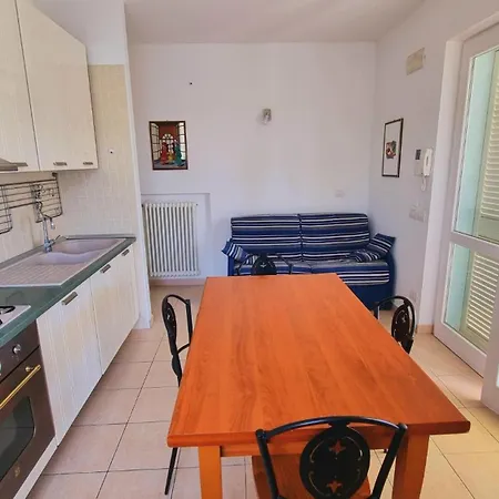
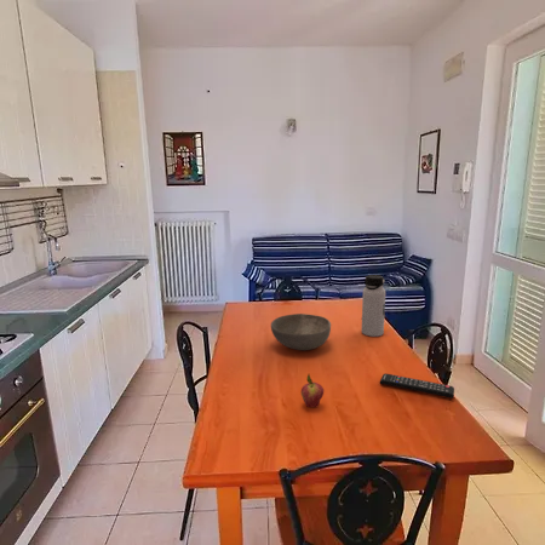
+ water bottle (373, 304)
+ remote control (415, 385)
+ bowl (300, 333)
+ fruit (311, 390)
